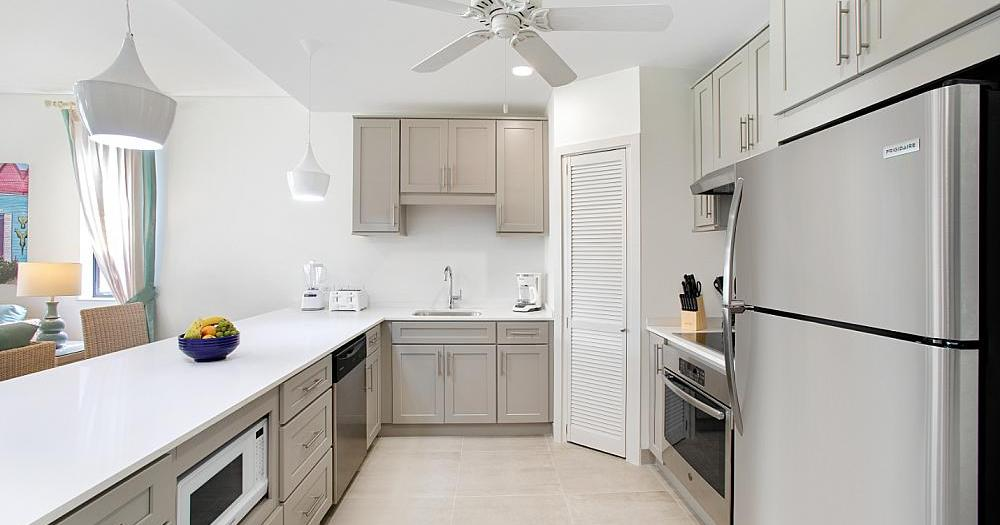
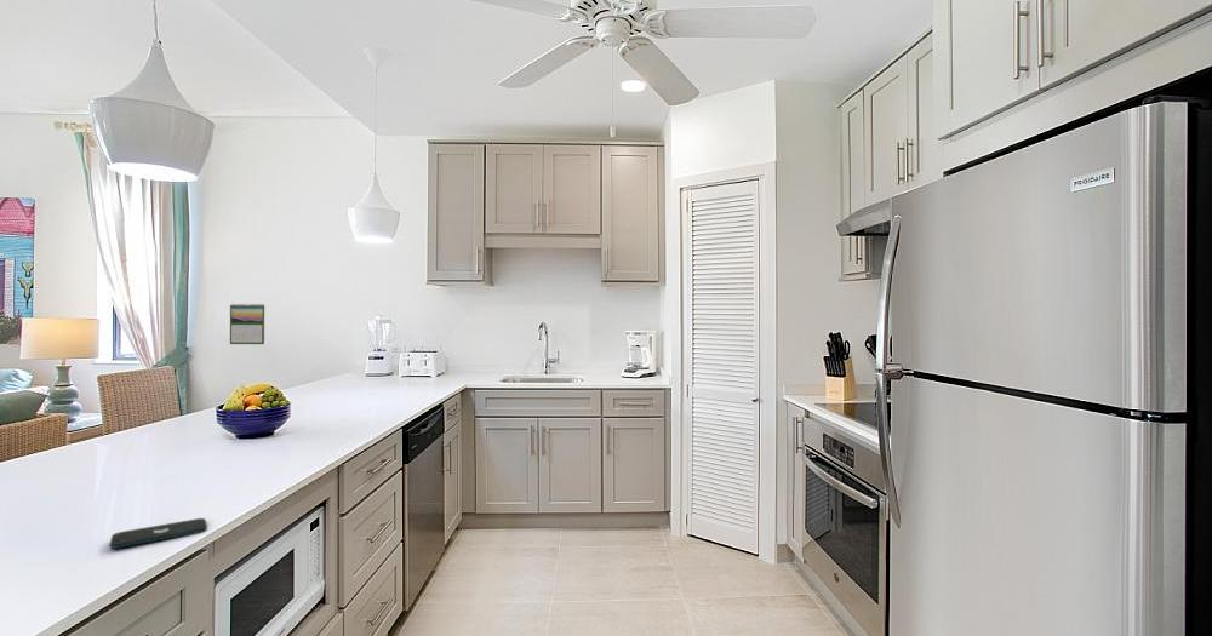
+ calendar (247, 323)
+ smartphone (160, 532)
